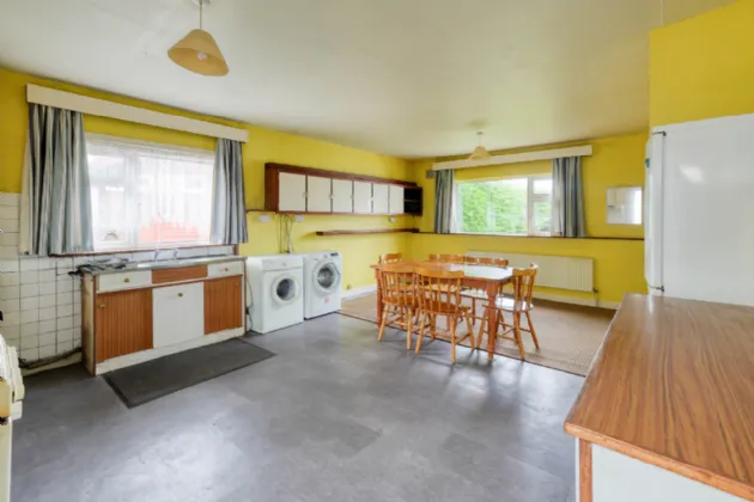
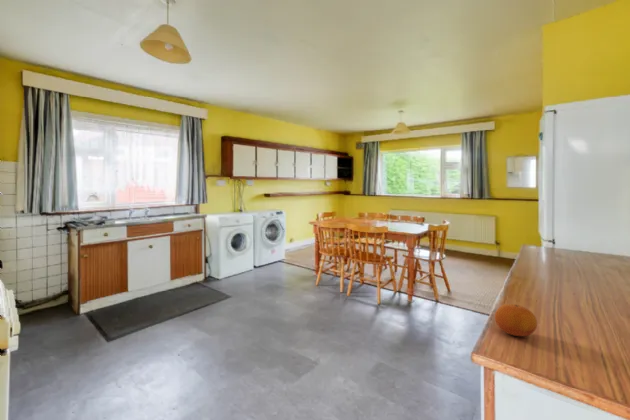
+ fruit (515, 319)
